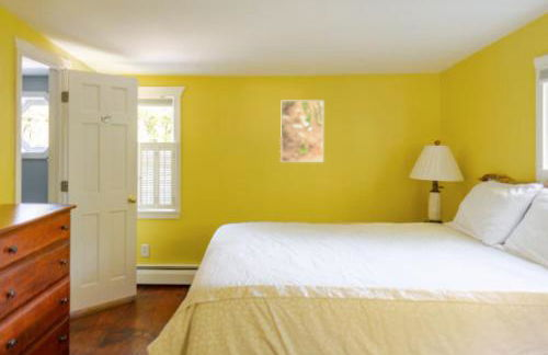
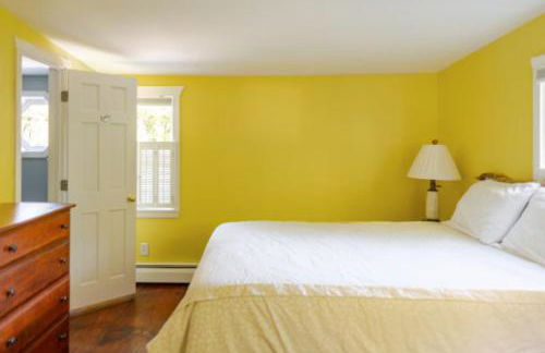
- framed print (301, 130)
